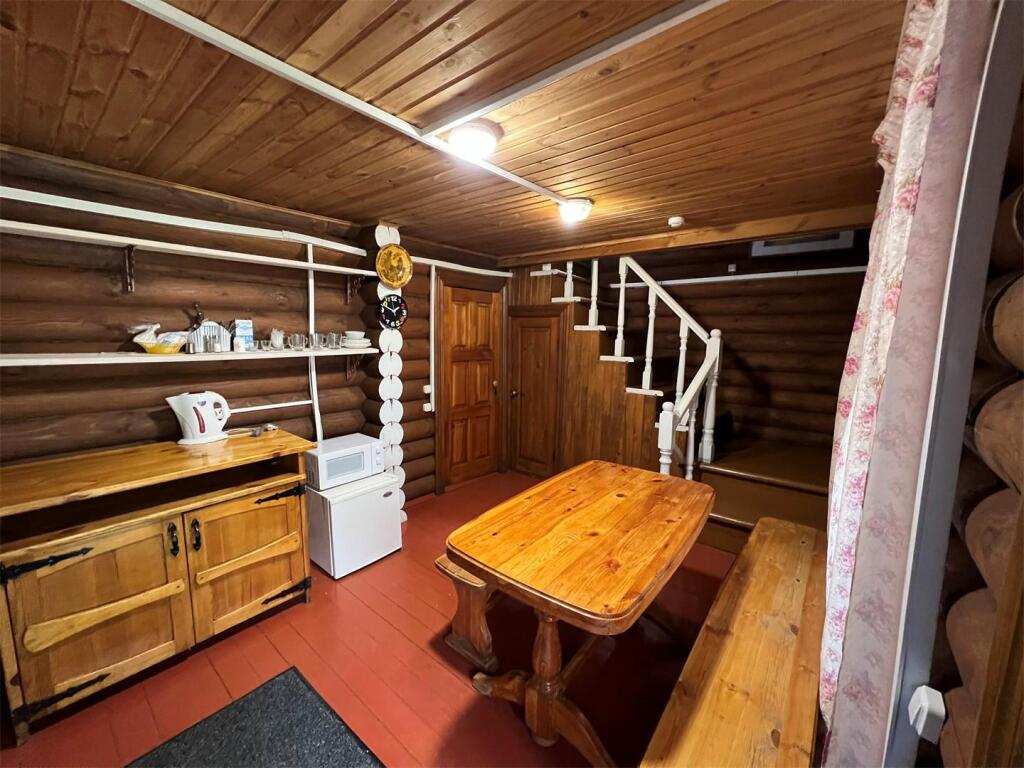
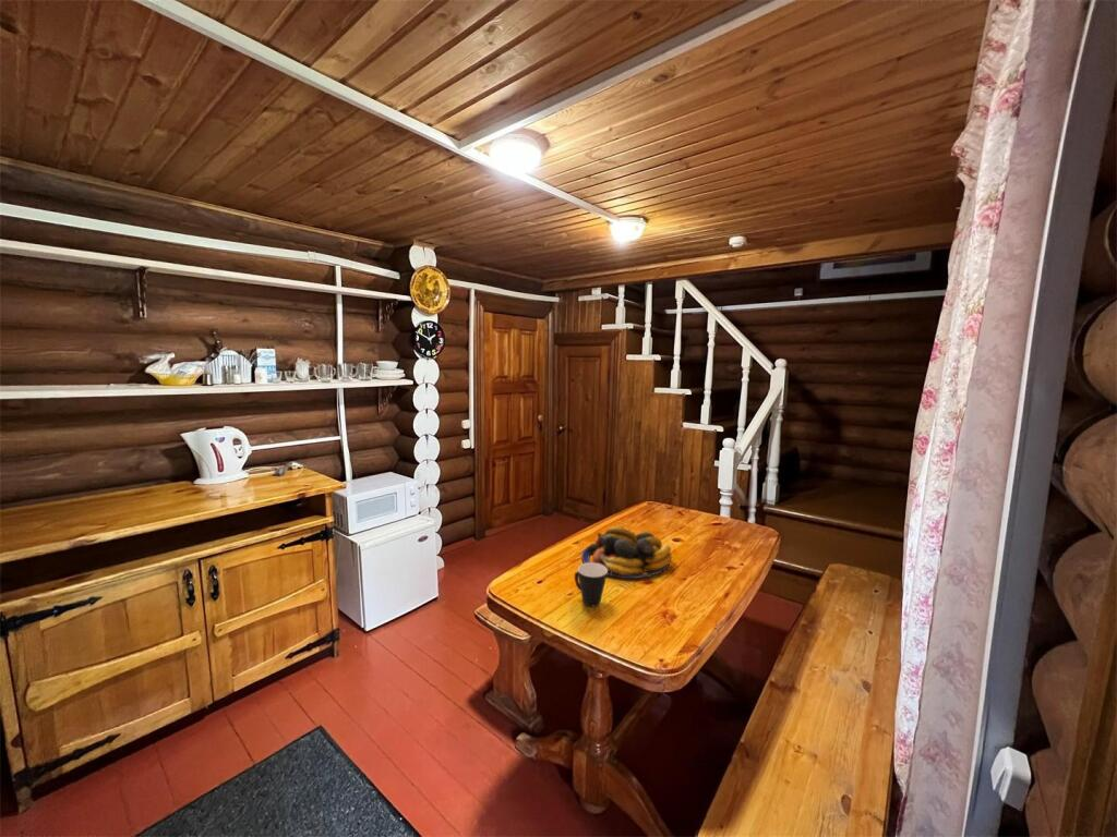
+ fruit bowl (625, 544)
+ mug (589, 585)
